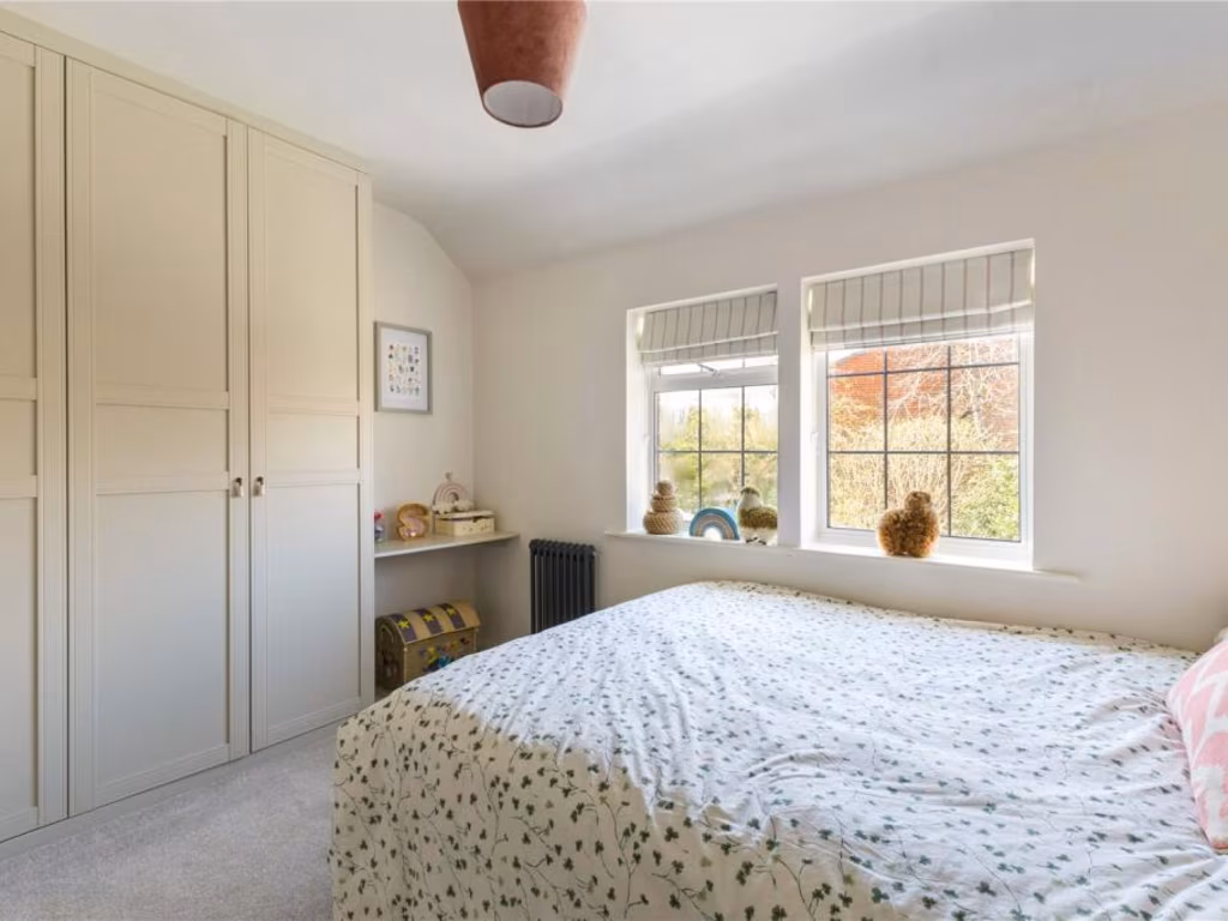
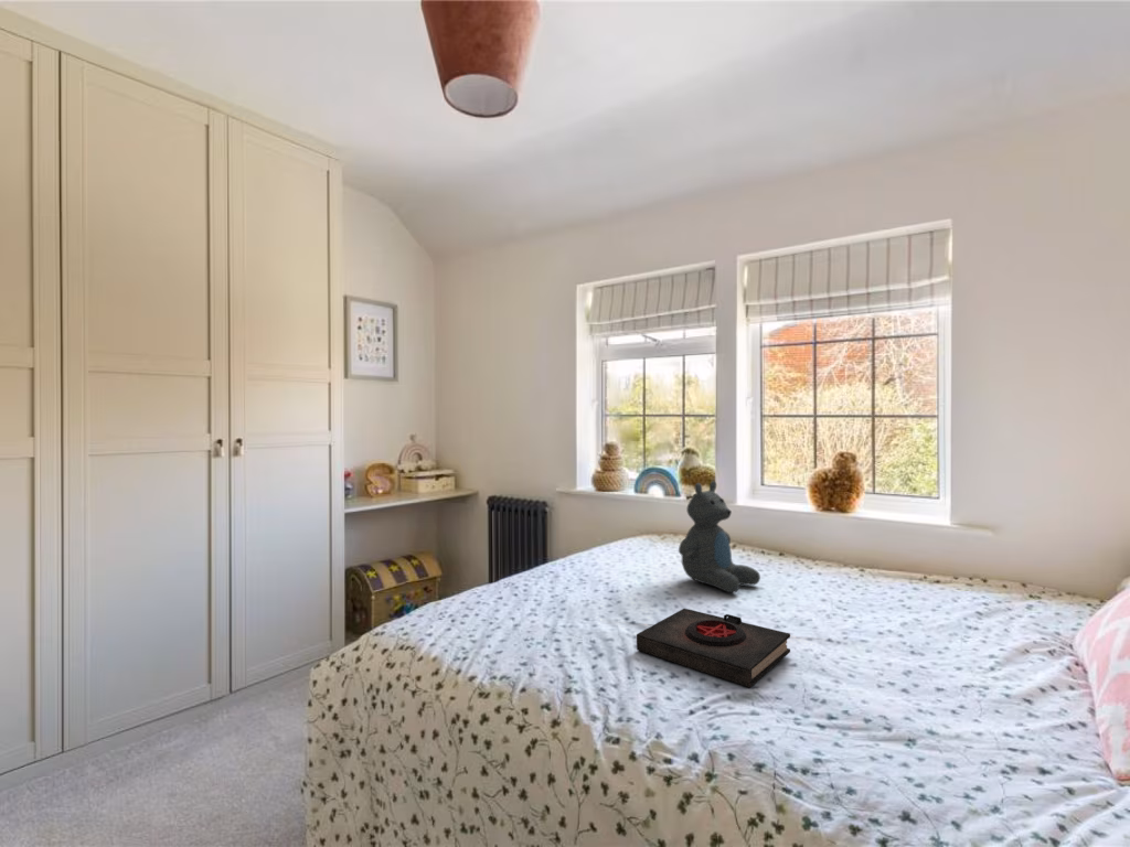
+ teddy bear (718, 533)
+ book (713, 639)
